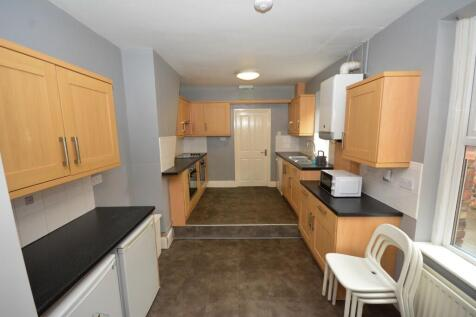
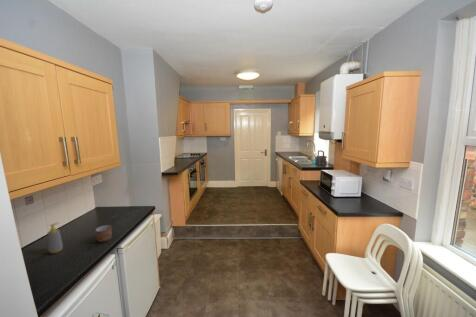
+ mug (104, 232)
+ soap bottle (54, 237)
